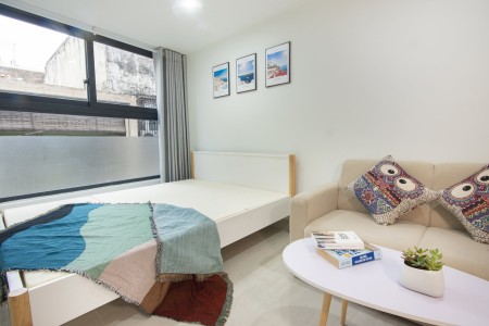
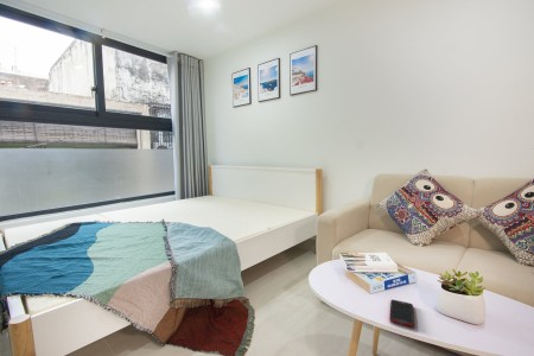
+ cell phone (401, 312)
